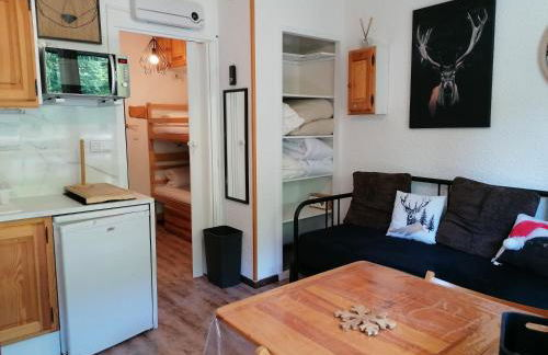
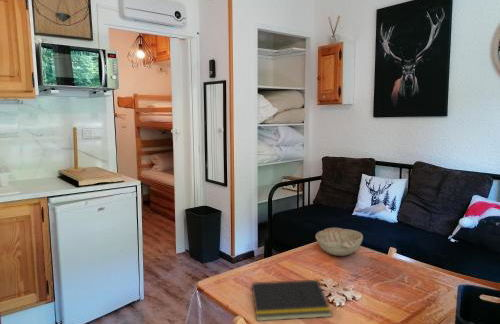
+ decorative bowl (338, 243)
+ notepad (289, 298)
